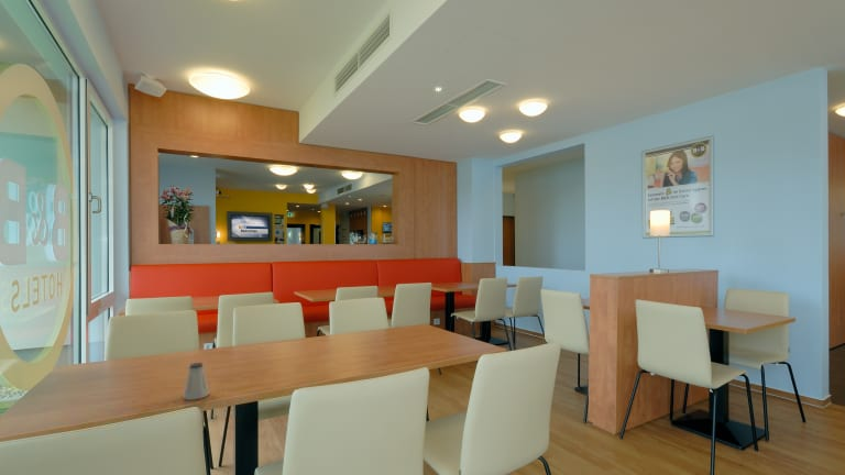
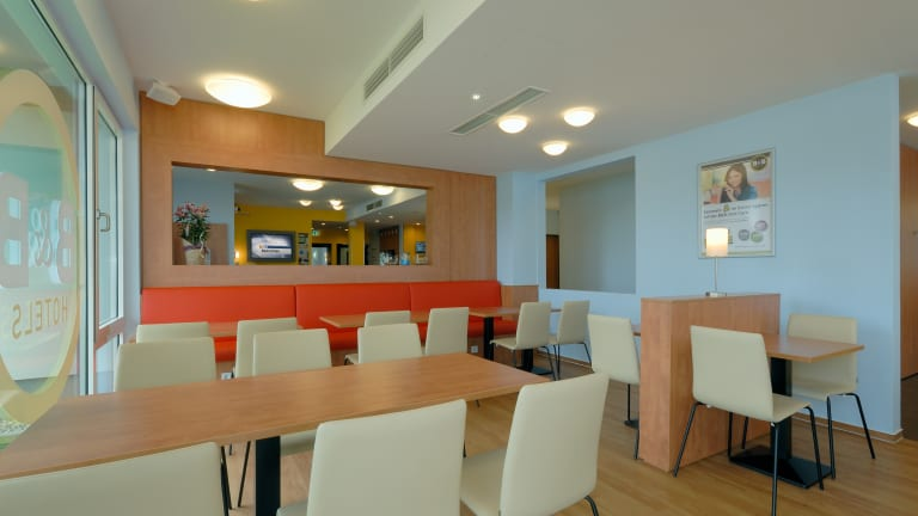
- saltshaker (196, 379)
